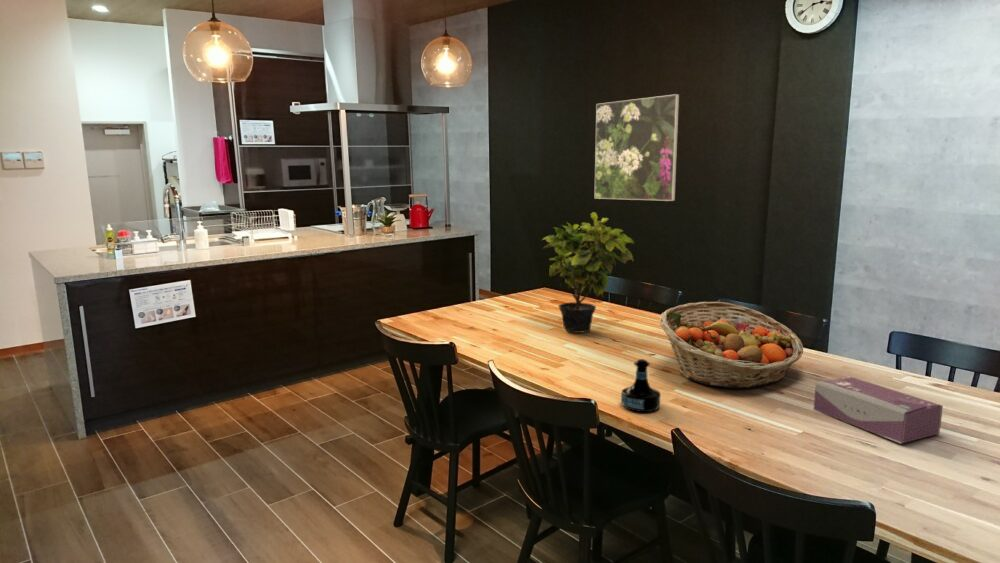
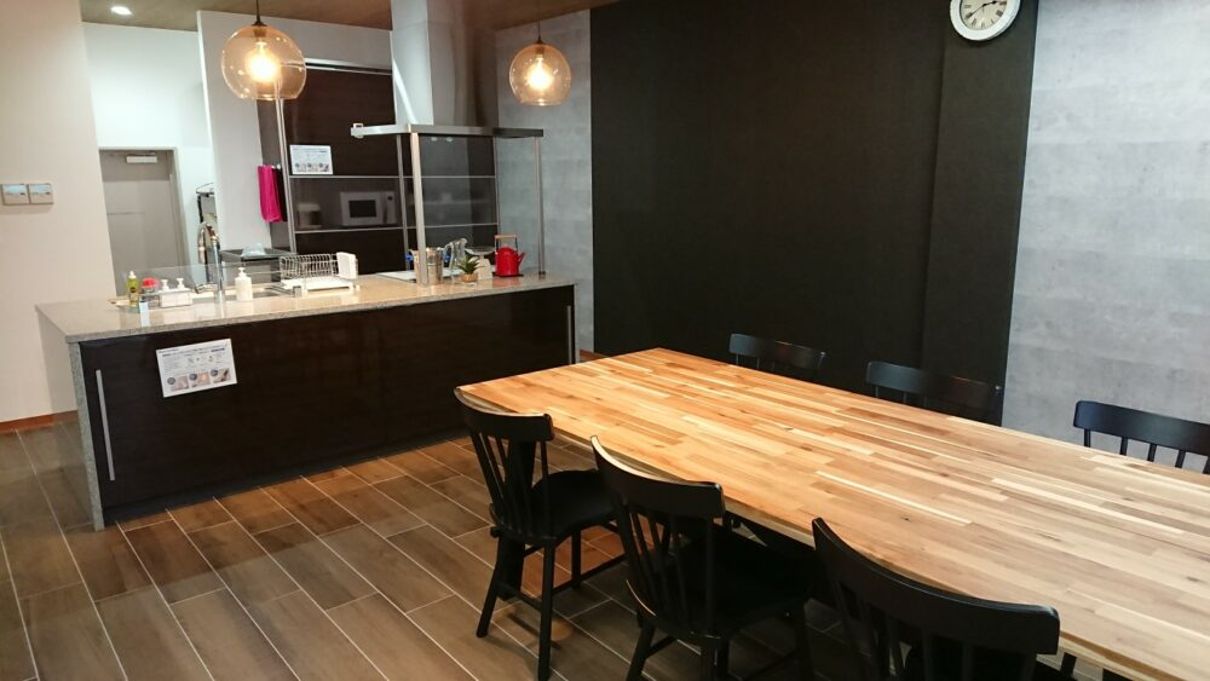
- tissue box (874, 406)
- tequila bottle (641, 383)
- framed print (633, 150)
- fruit basket (729, 342)
- potted plant (585, 272)
